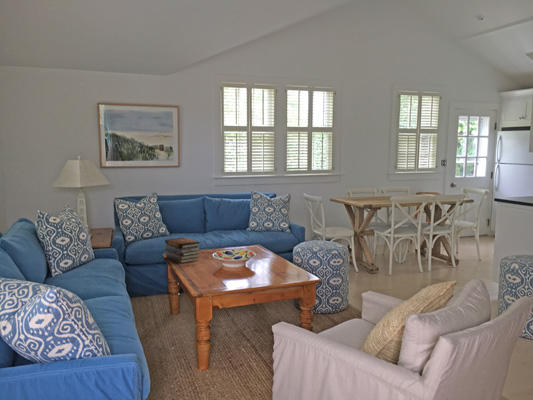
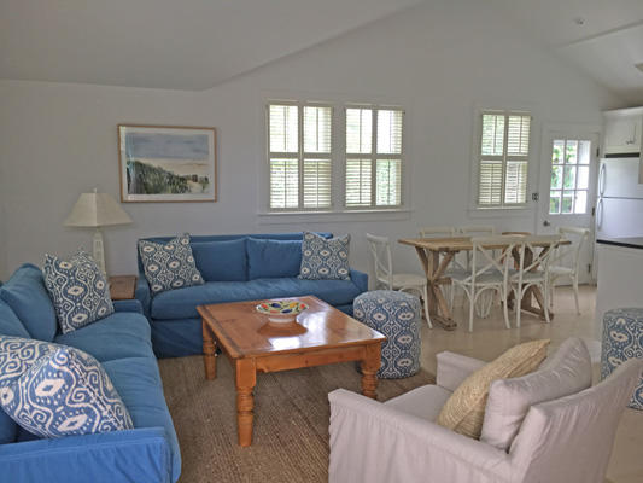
- book stack (182, 249)
